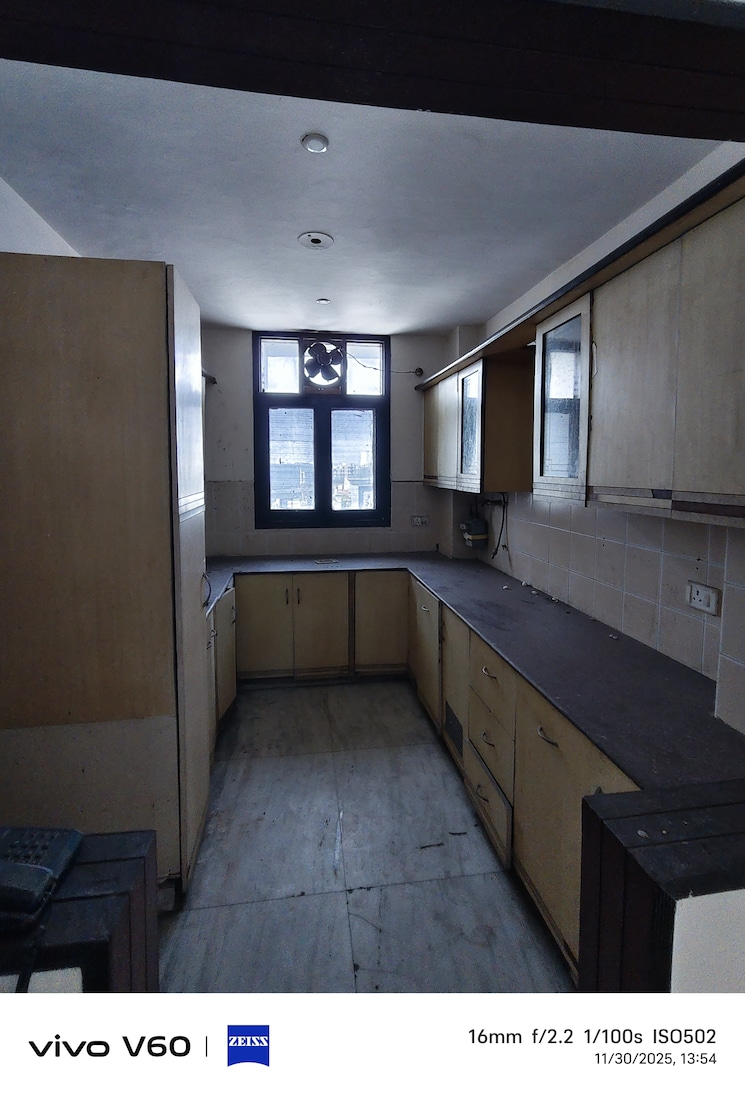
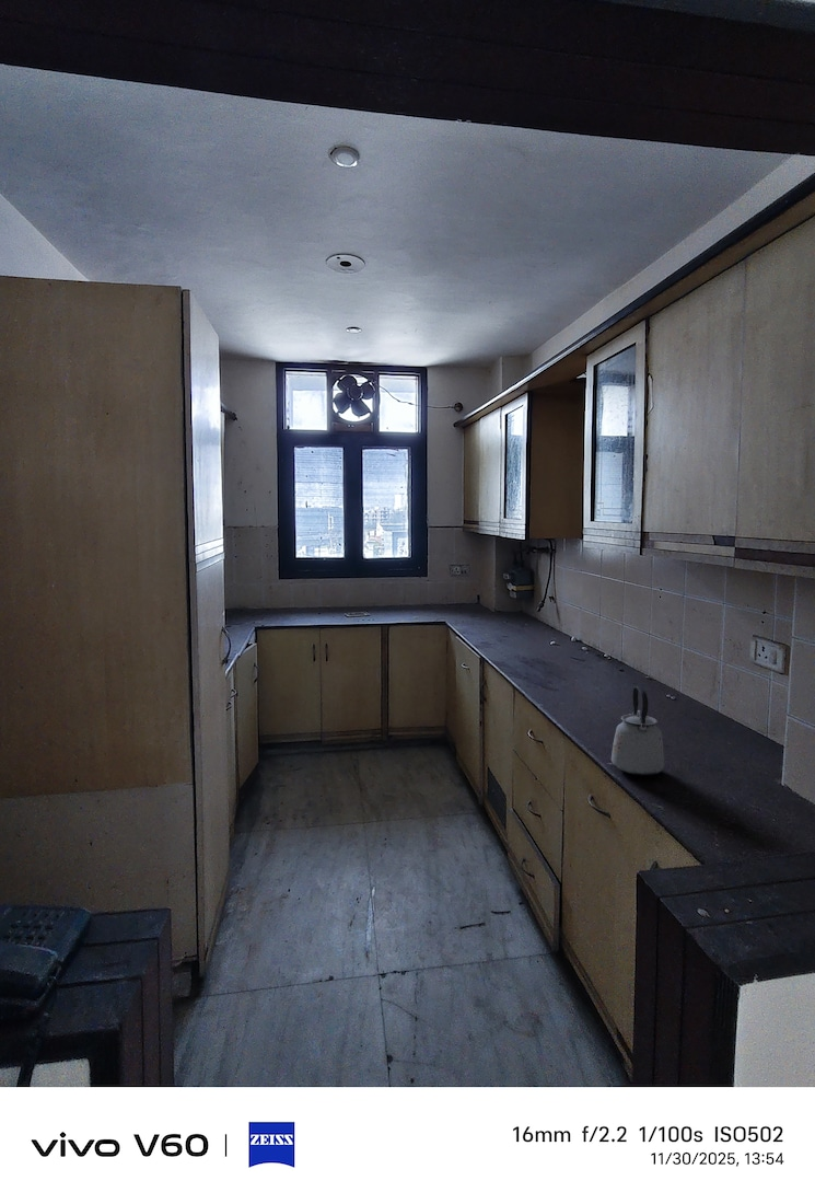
+ kettle (637, 726)
